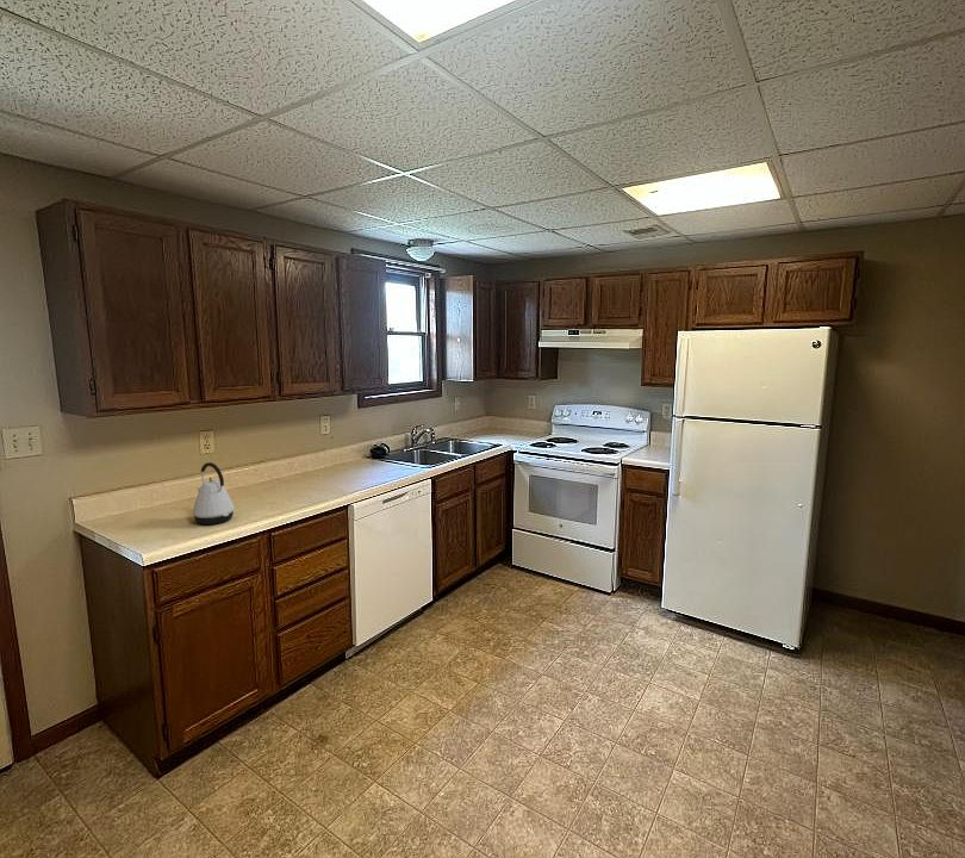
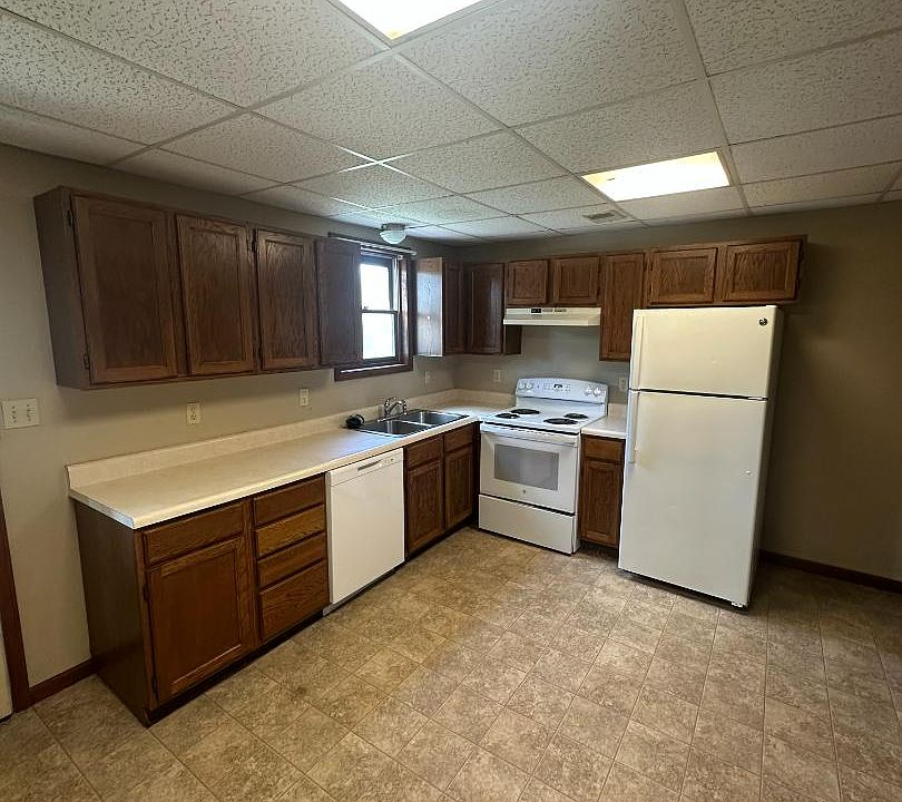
- kettle (211, 491)
